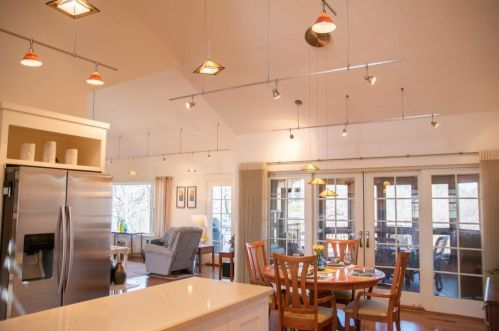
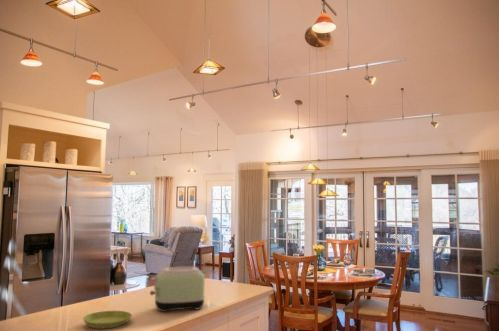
+ toaster (178, 288)
+ saucer (107, 319)
